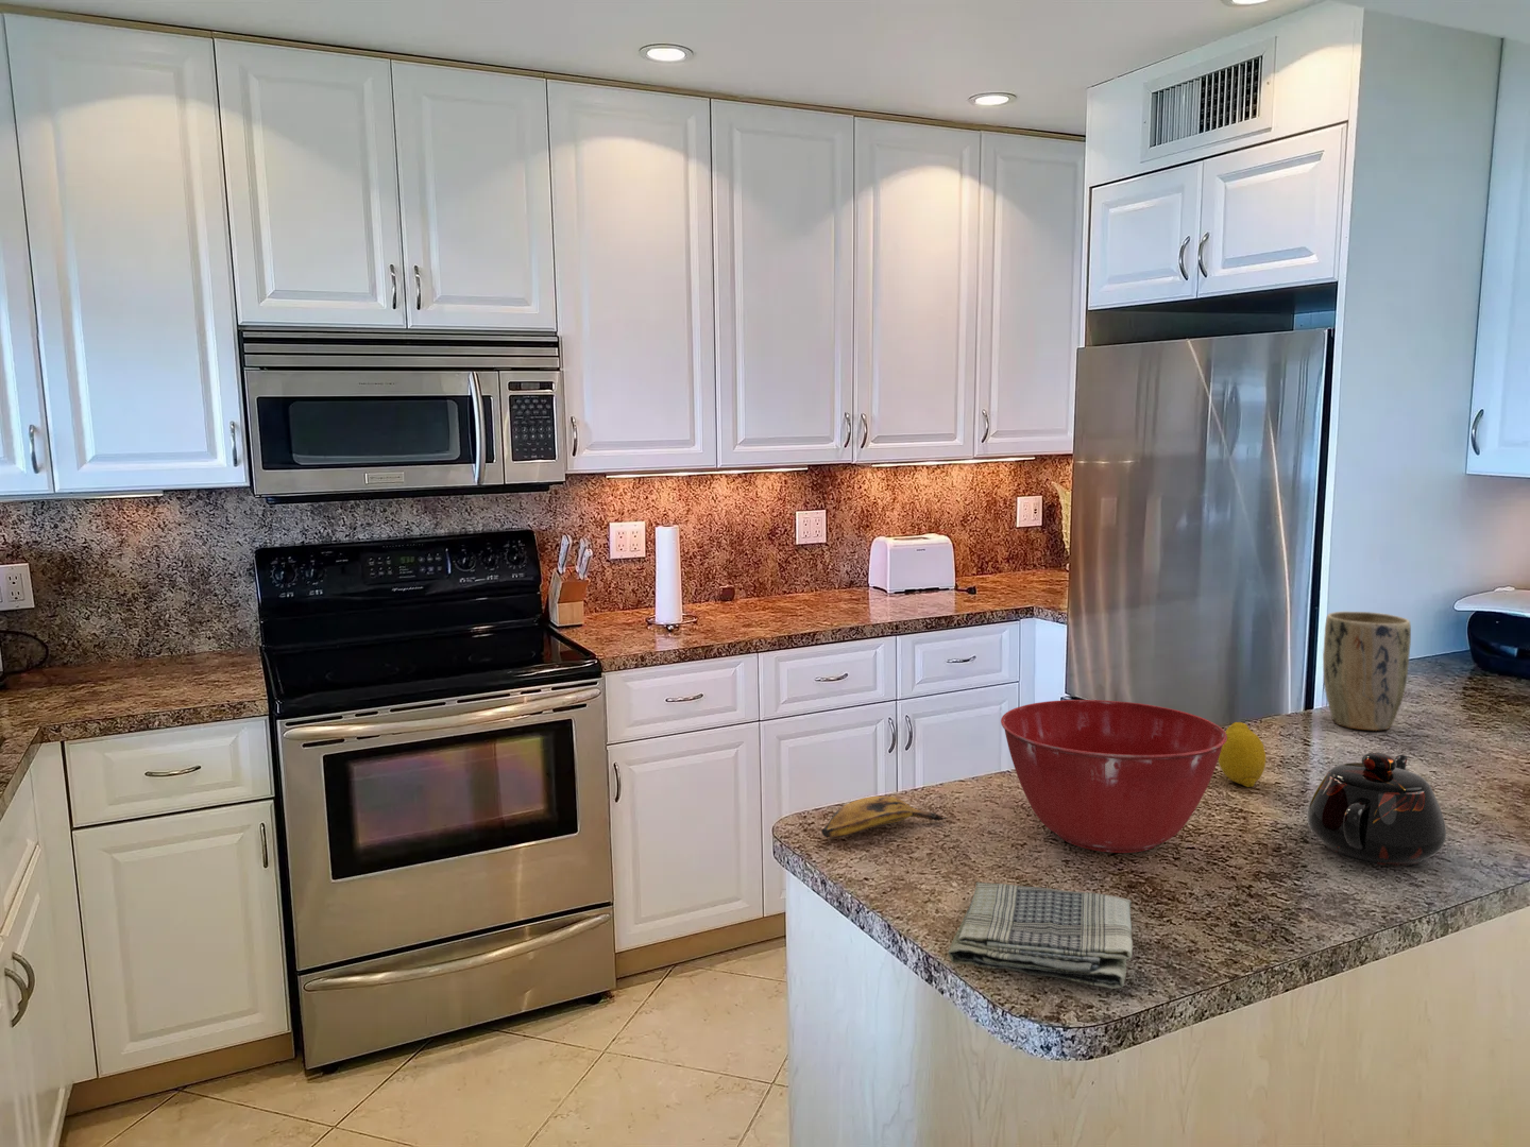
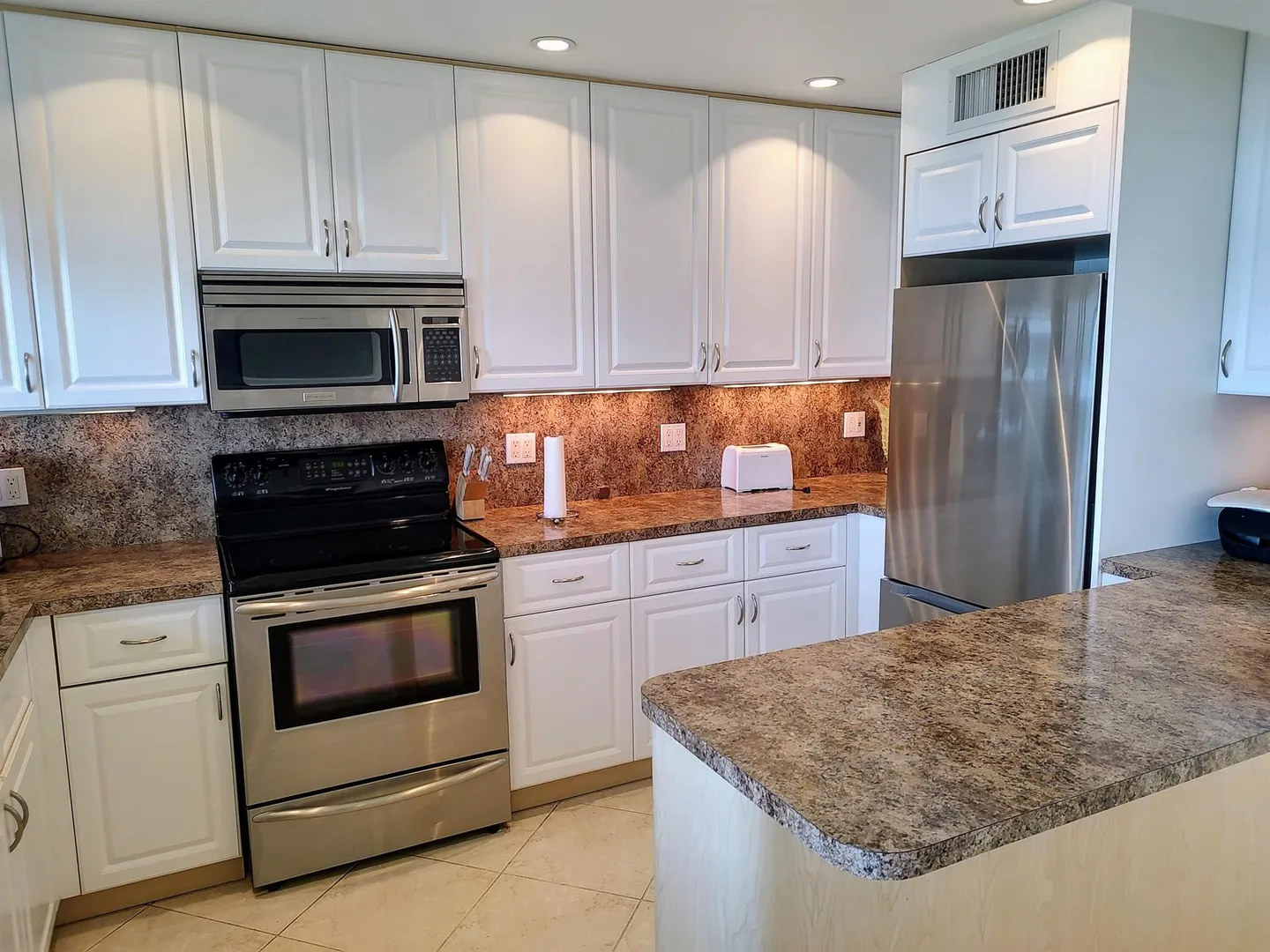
- banana (877, 813)
- teapot (1377, 801)
- dish towel (1043, 925)
- fruit (1241, 753)
- plant pot (1364, 670)
- mixing bowl (1108, 778)
